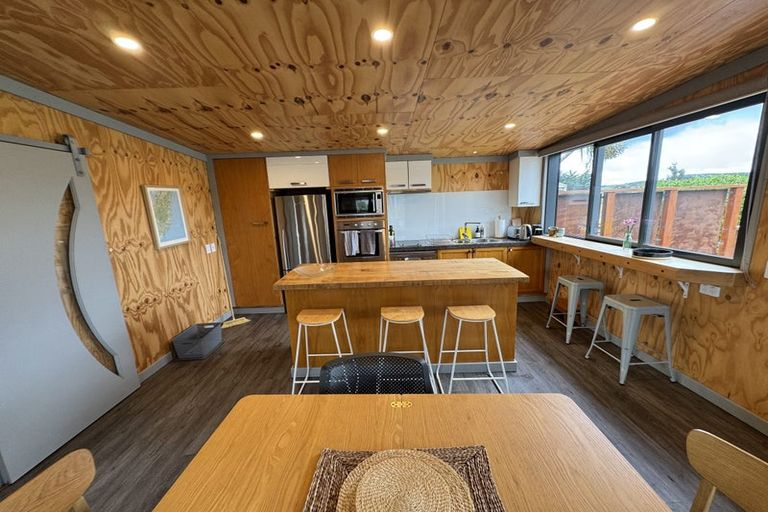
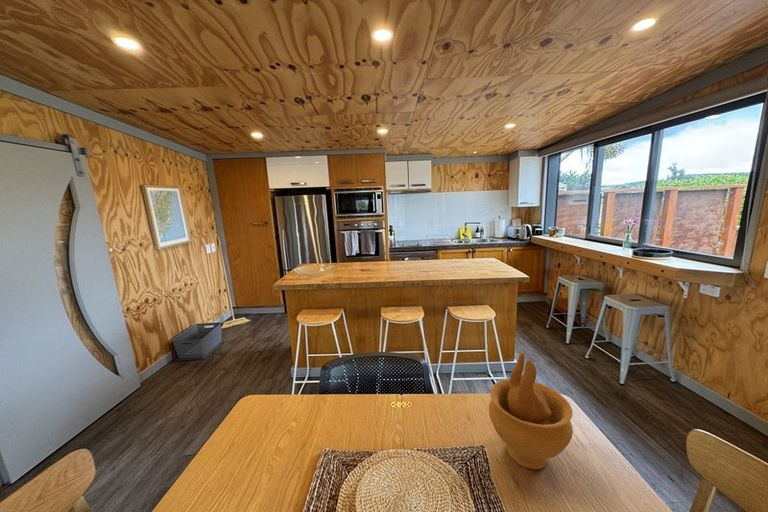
+ decorative bowl (528, 406)
